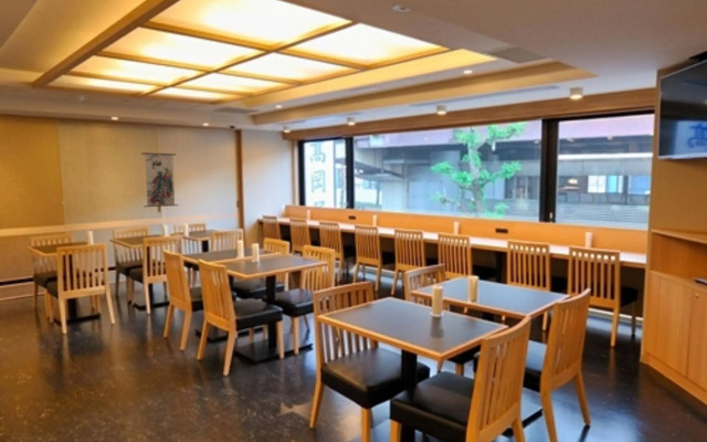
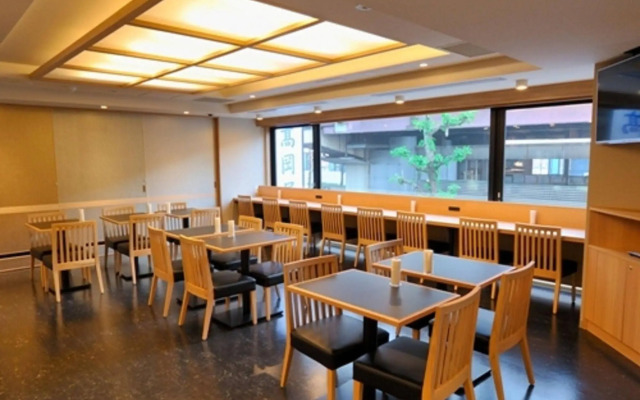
- wall scroll (159, 176)
